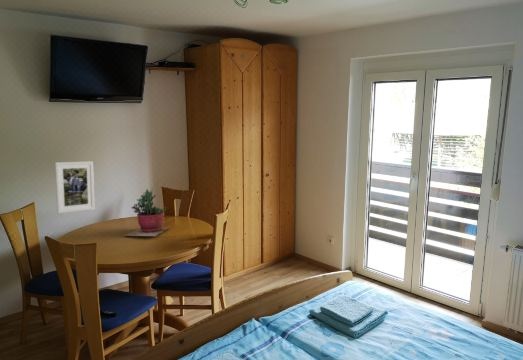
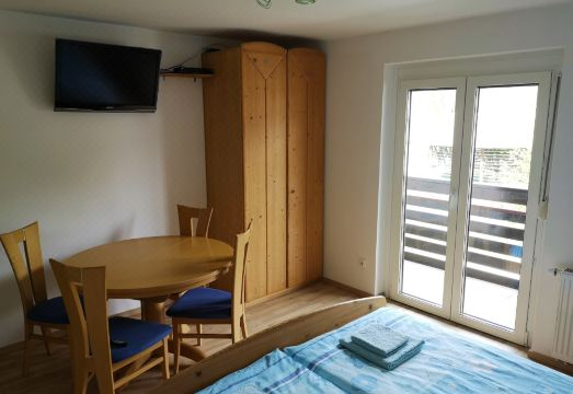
- succulent plant (148, 210)
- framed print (75, 186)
